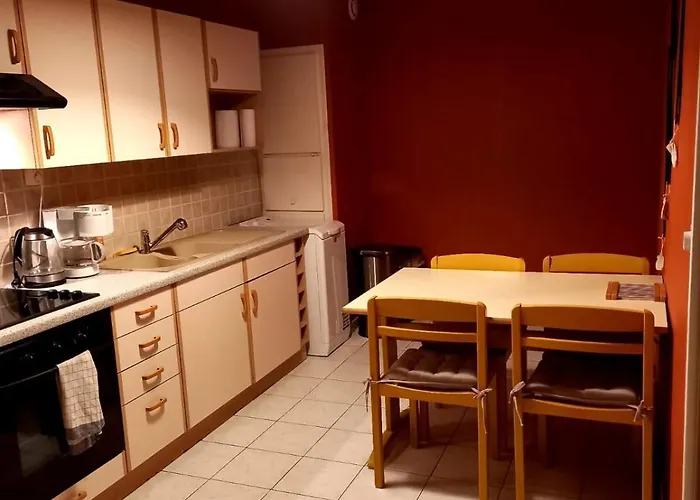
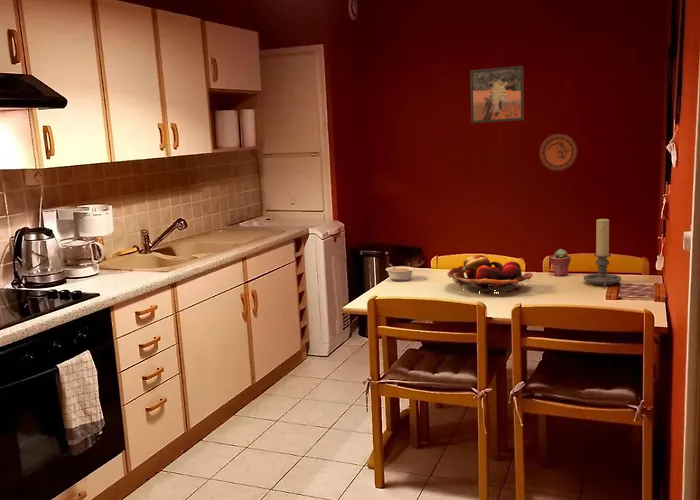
+ decorative plate (557, 152)
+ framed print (496, 95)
+ fruit basket (487, 272)
+ candle holder (602, 251)
+ potted succulent (560, 261)
+ legume (399, 272)
